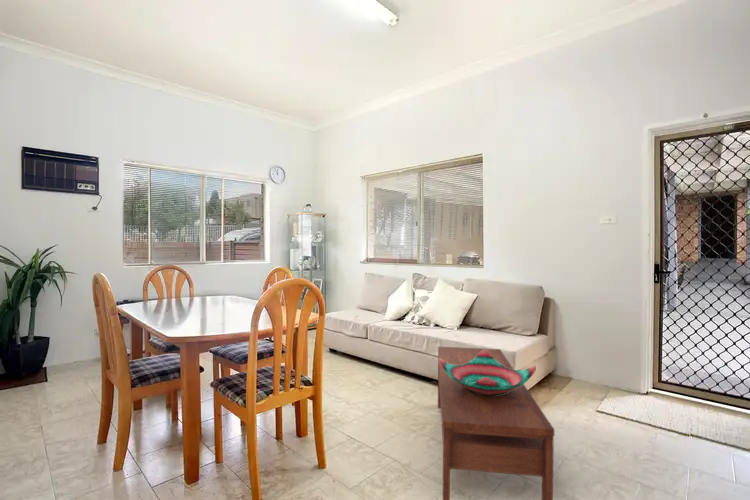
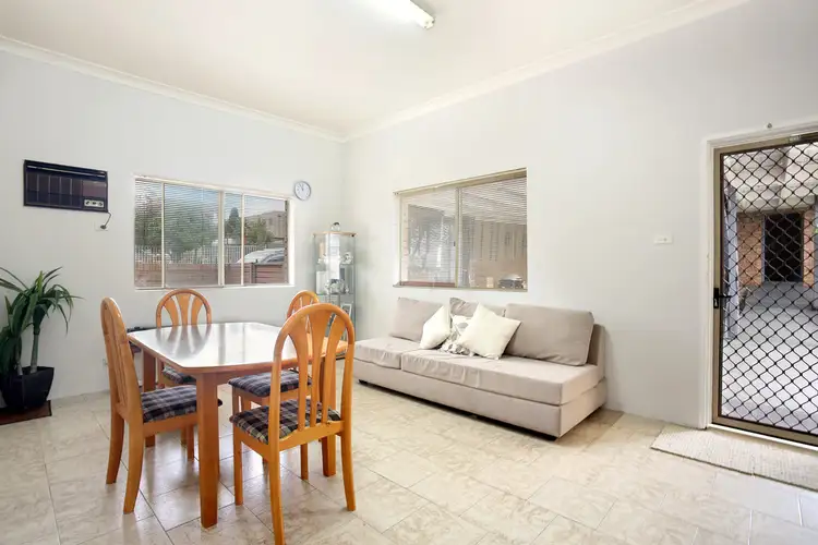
- coffee table (478, 412)
- decorative bowl (485, 375)
